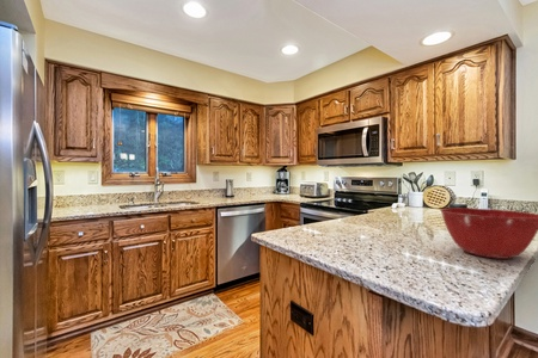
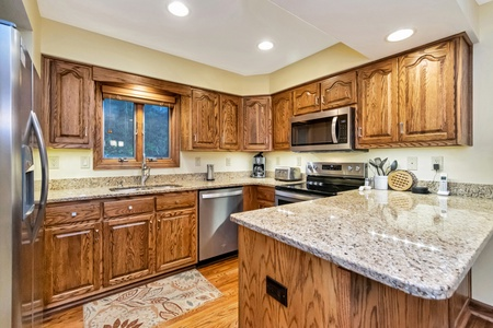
- mixing bowl (487, 232)
